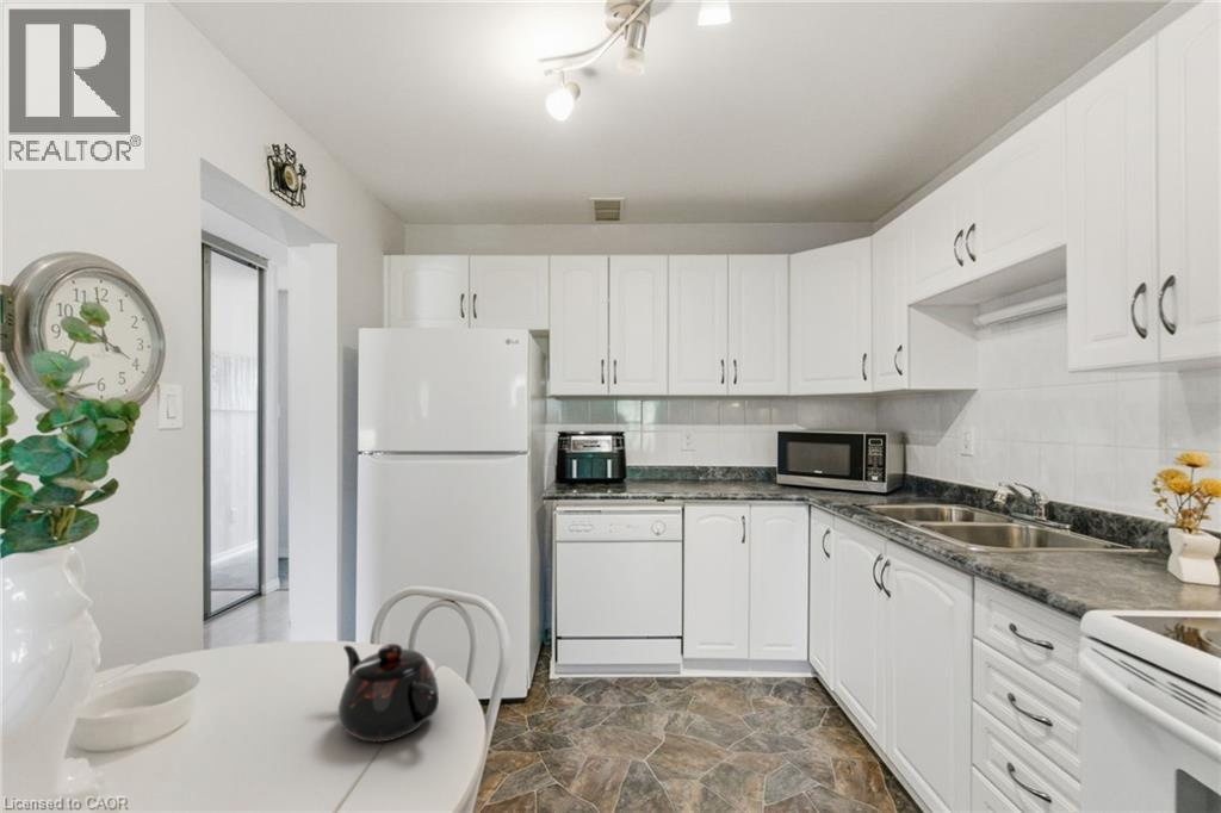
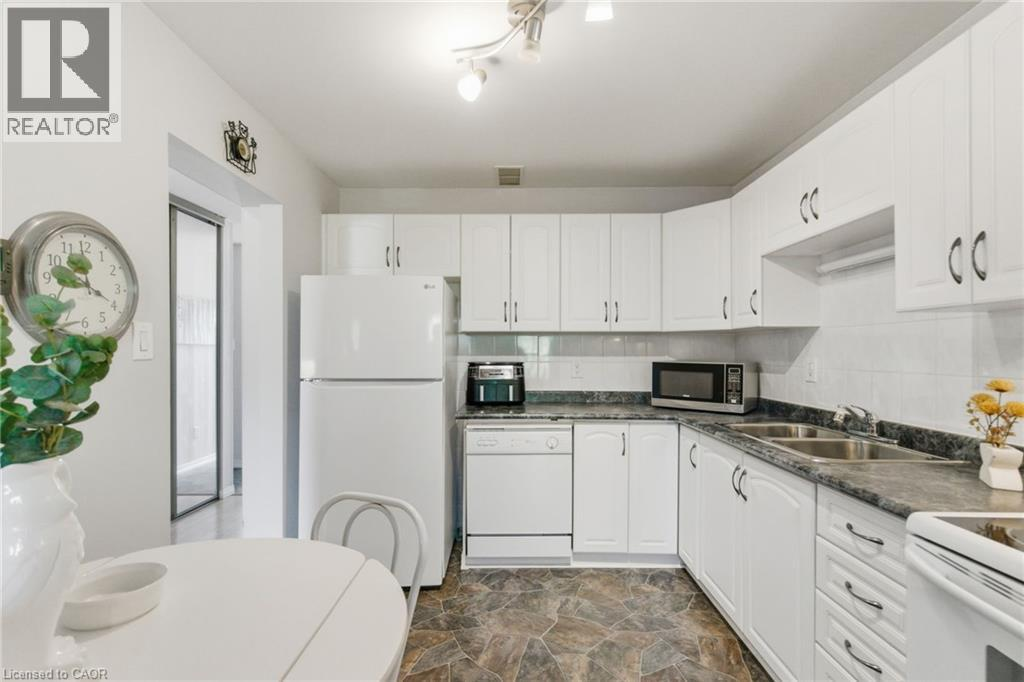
- teapot (386, 683)
